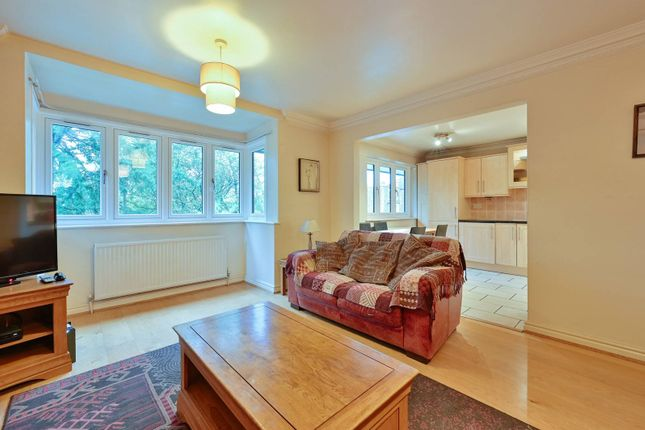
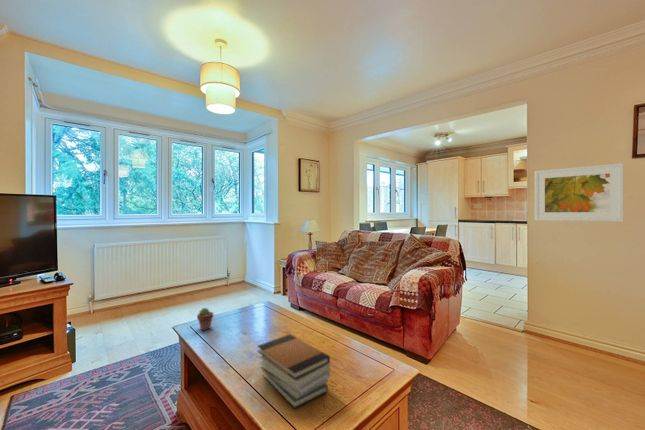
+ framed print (575, 194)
+ potted succulent (205, 317)
+ book stack (293, 367)
